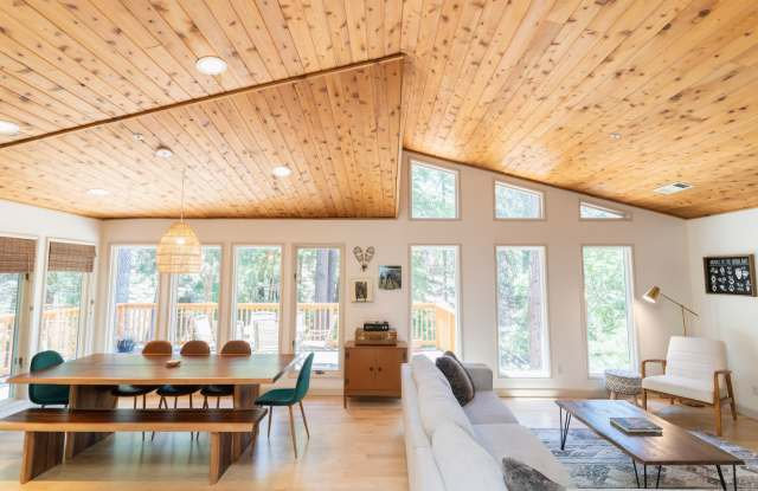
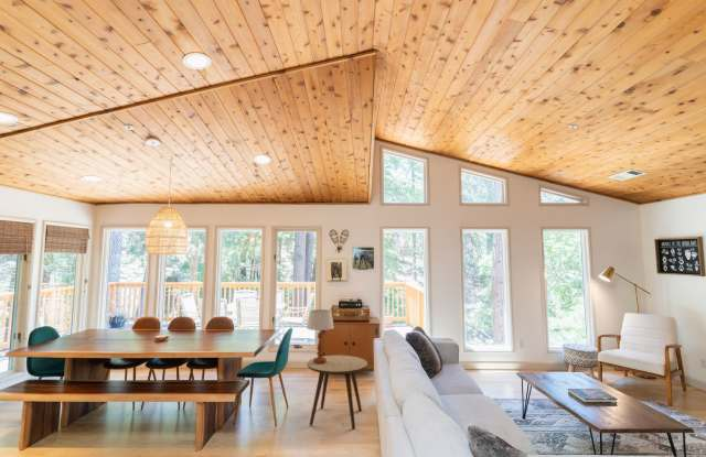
+ side table (346, 389)
+ table lamp (320, 336)
